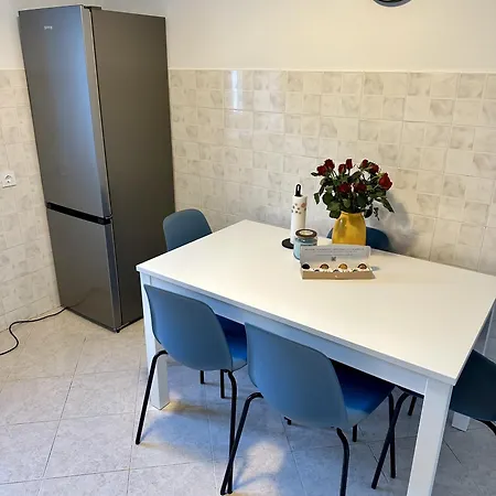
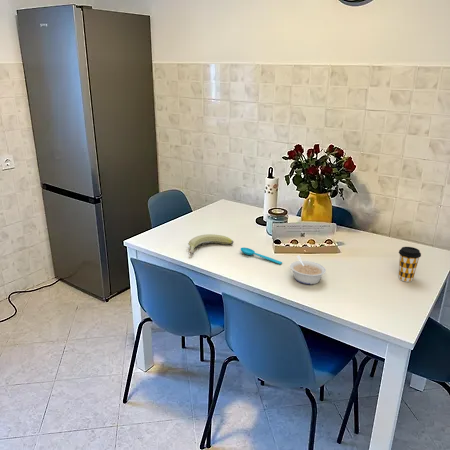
+ coffee cup (408, 264)
+ legume (306, 272)
+ spoon (260, 255)
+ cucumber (206, 242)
